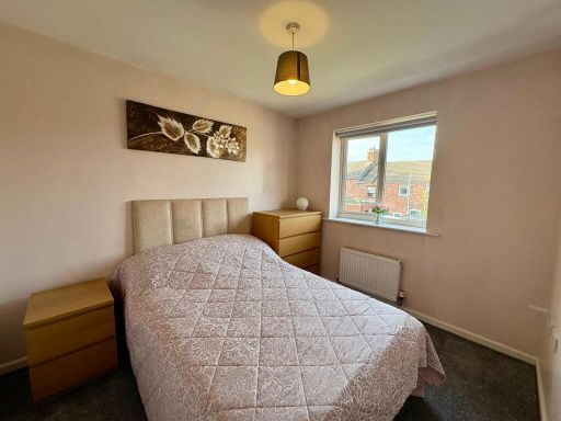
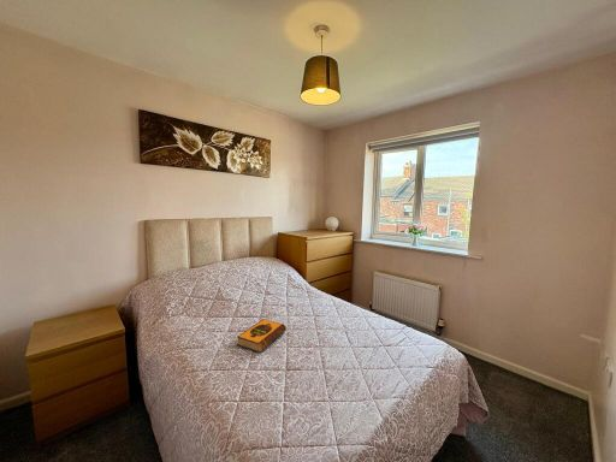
+ hardback book (262, 334)
